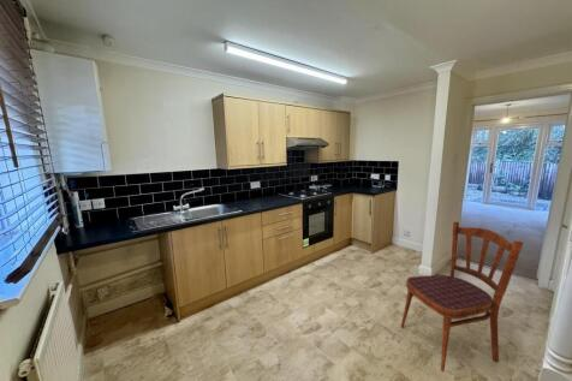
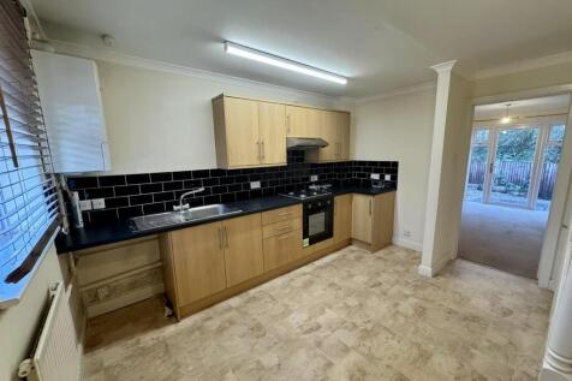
- dining chair (452, 288)
